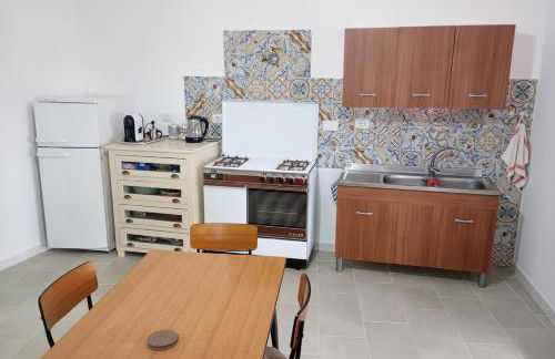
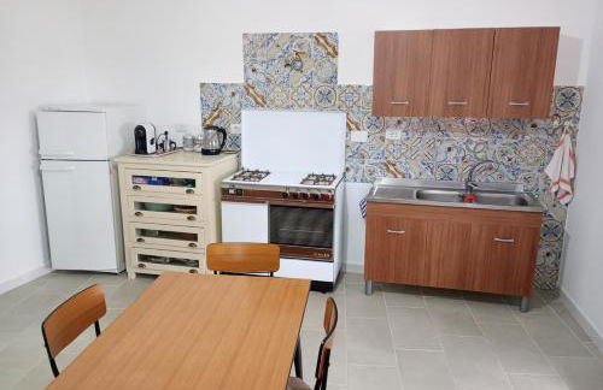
- coaster (162, 339)
